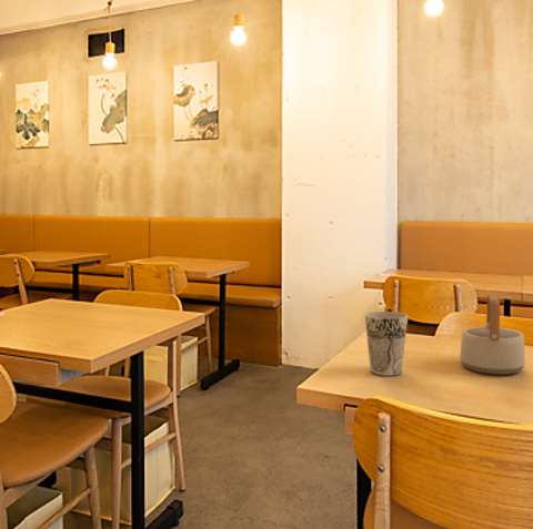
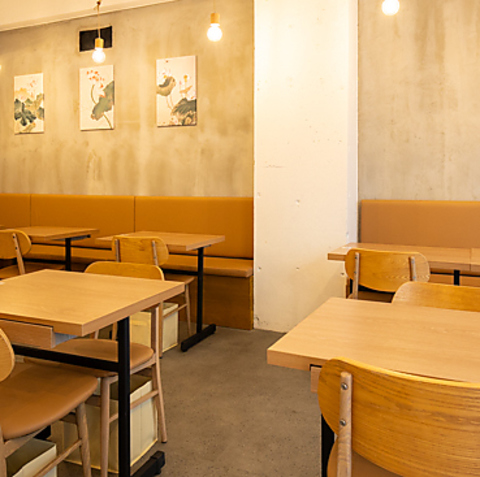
- cup (385, 343)
- teapot (492, 330)
